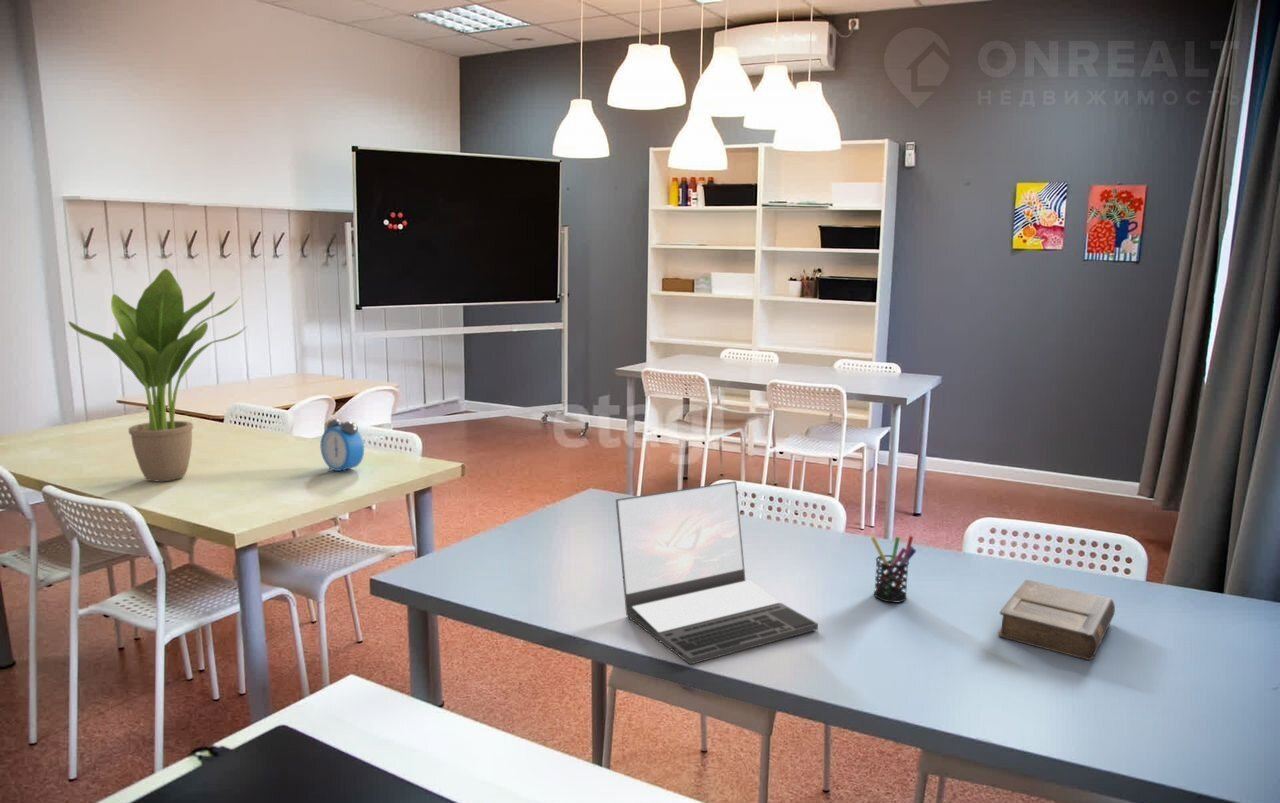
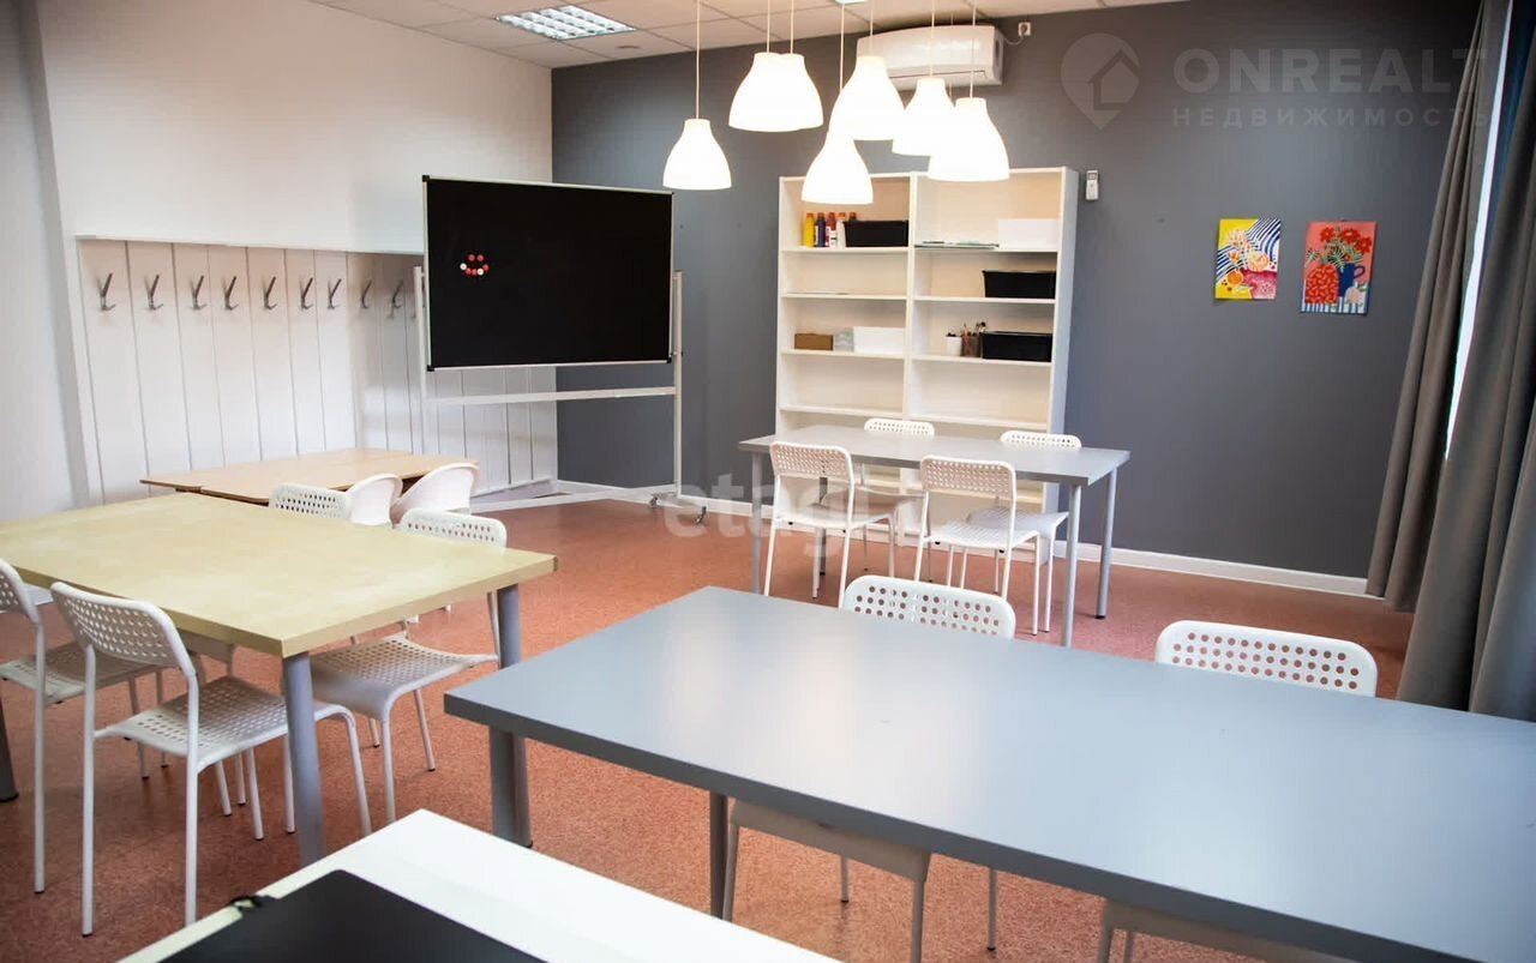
- pen holder (894, 564)
- alarm clock (342, 445)
- potted plant (175, 373)
- book (1060, 612)
- laptop (715, 563)
